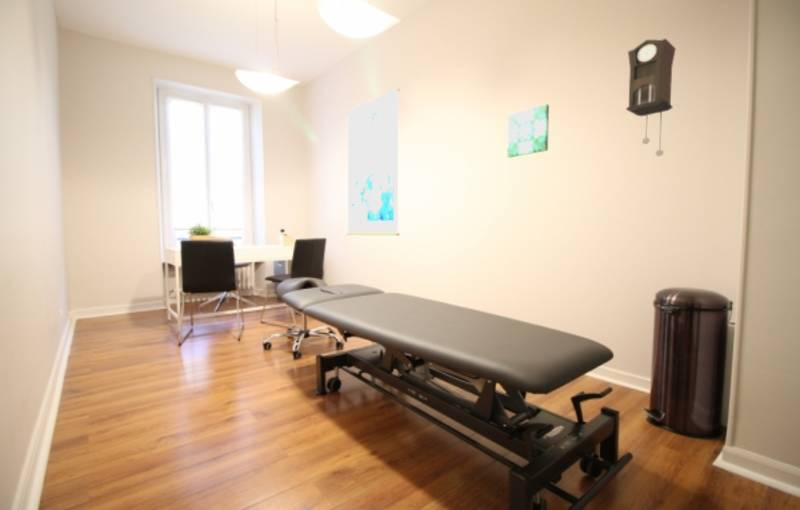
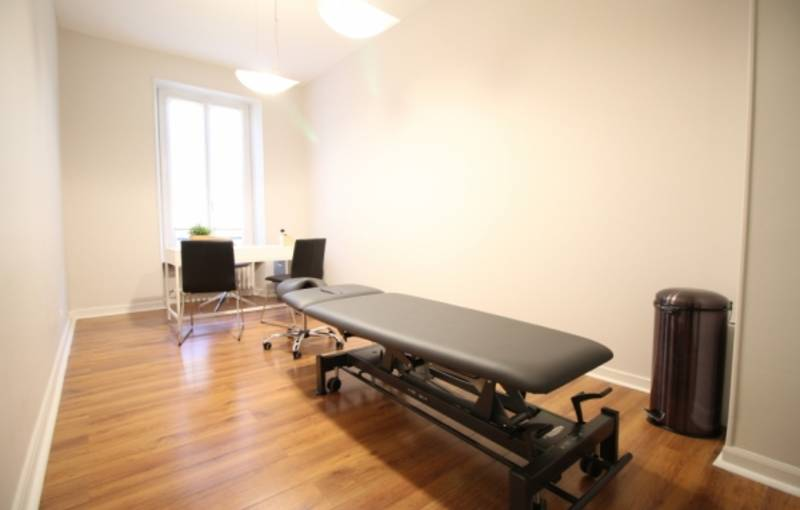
- wall art (527, 132)
- wall art (370, 169)
- pendulum clock (649, 100)
